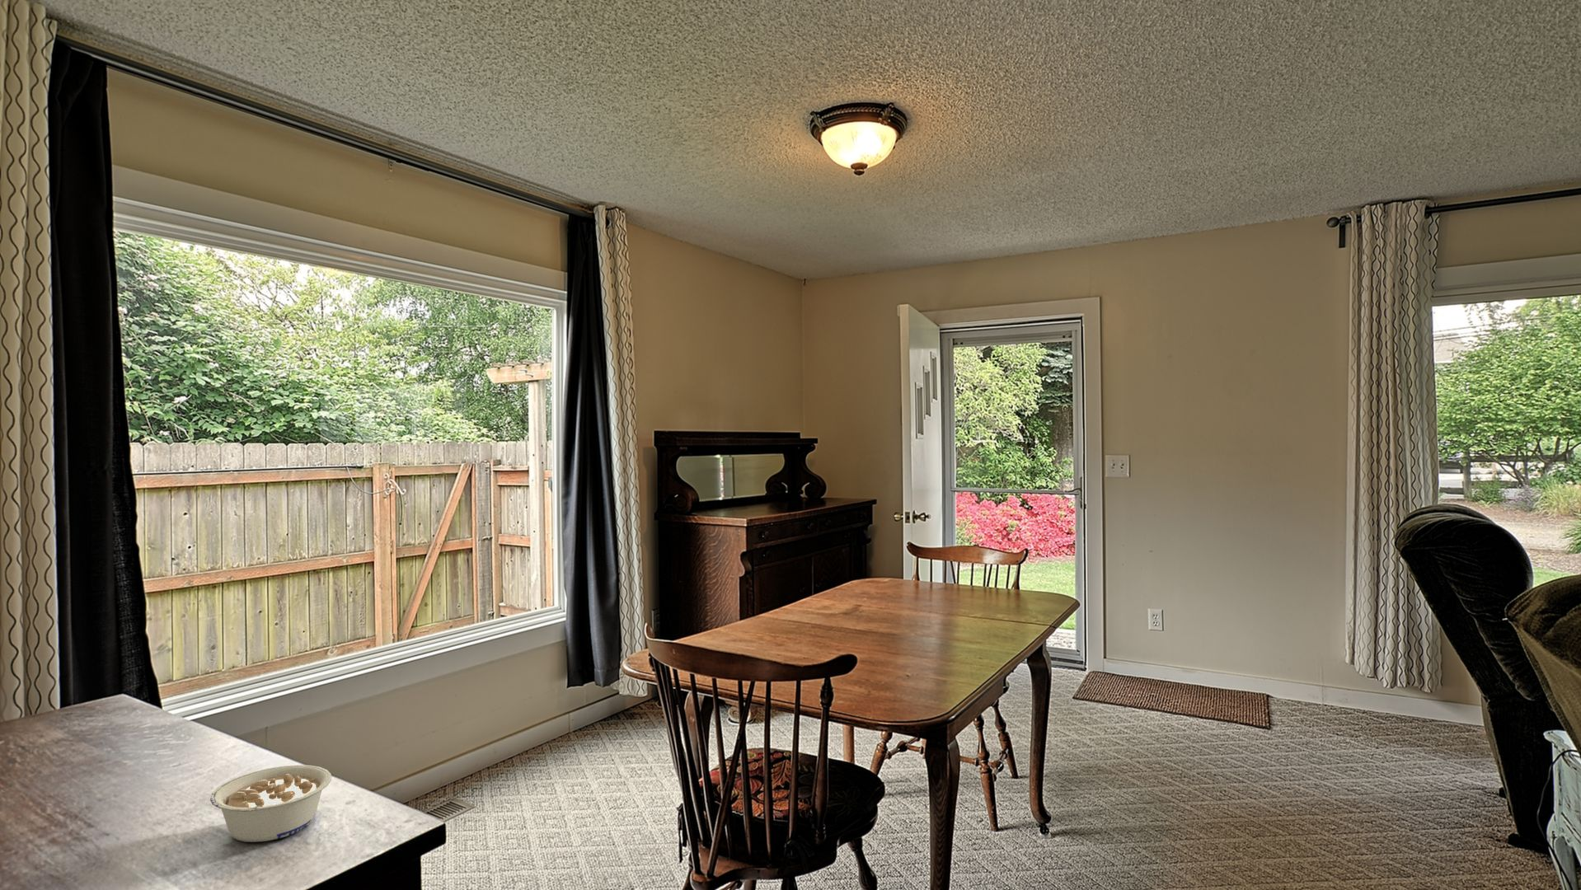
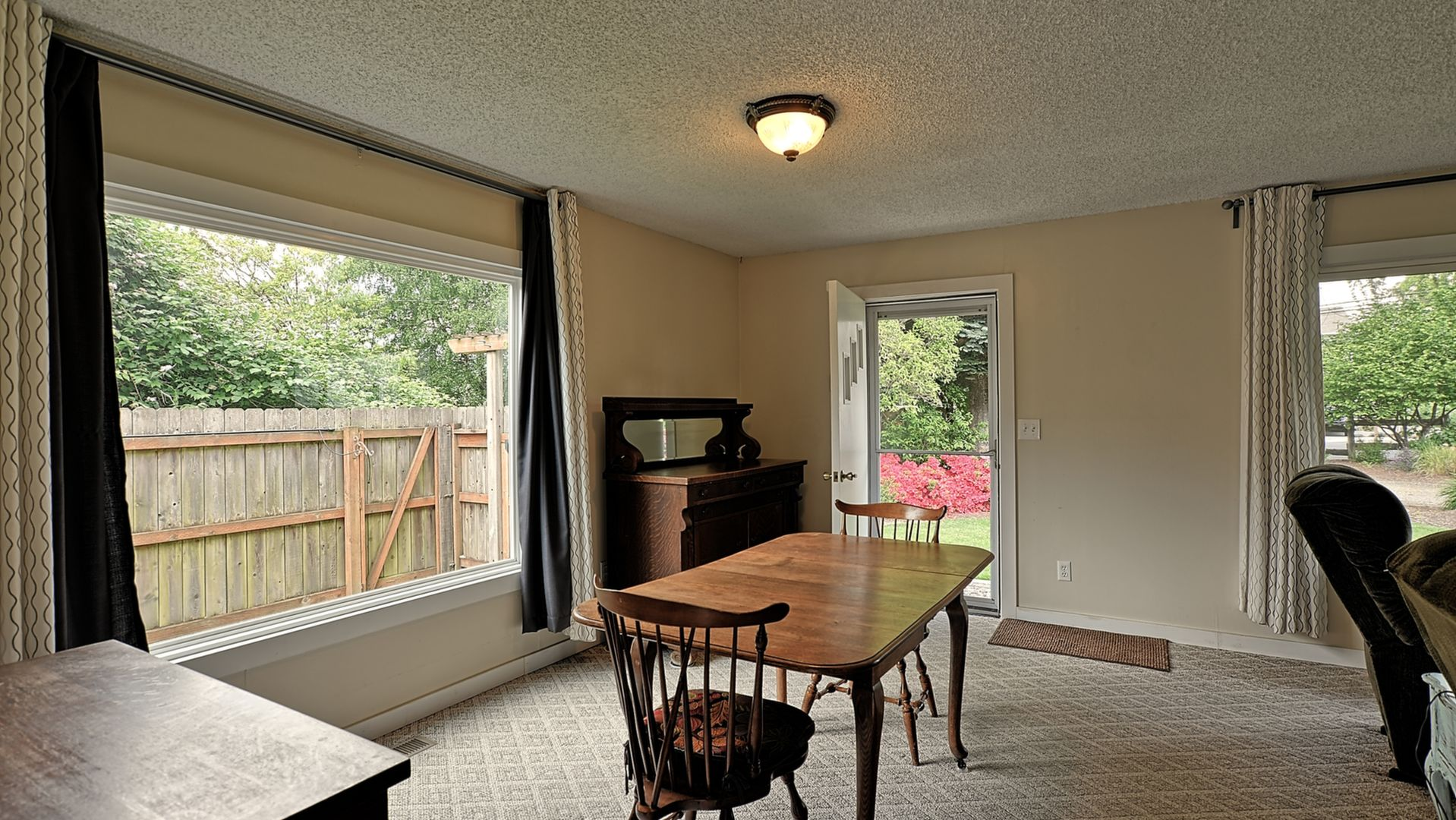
- legume (275, 802)
